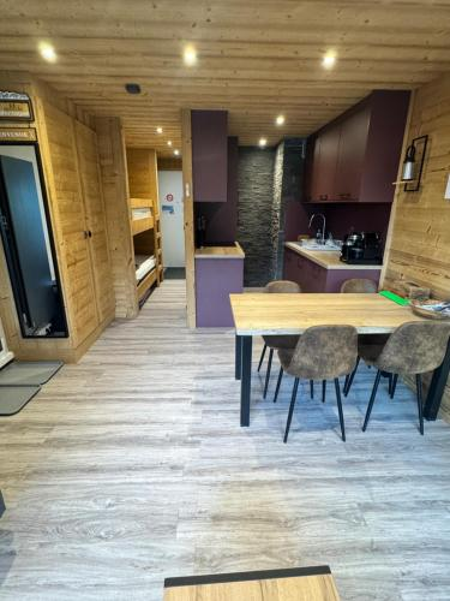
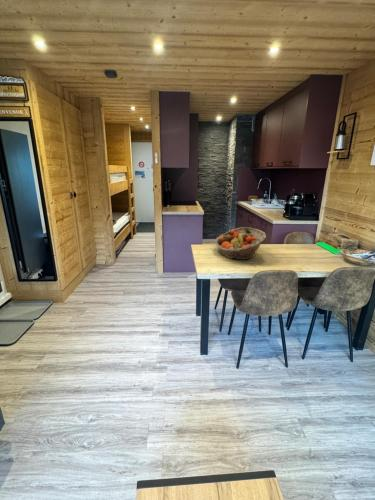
+ fruit basket (239, 242)
